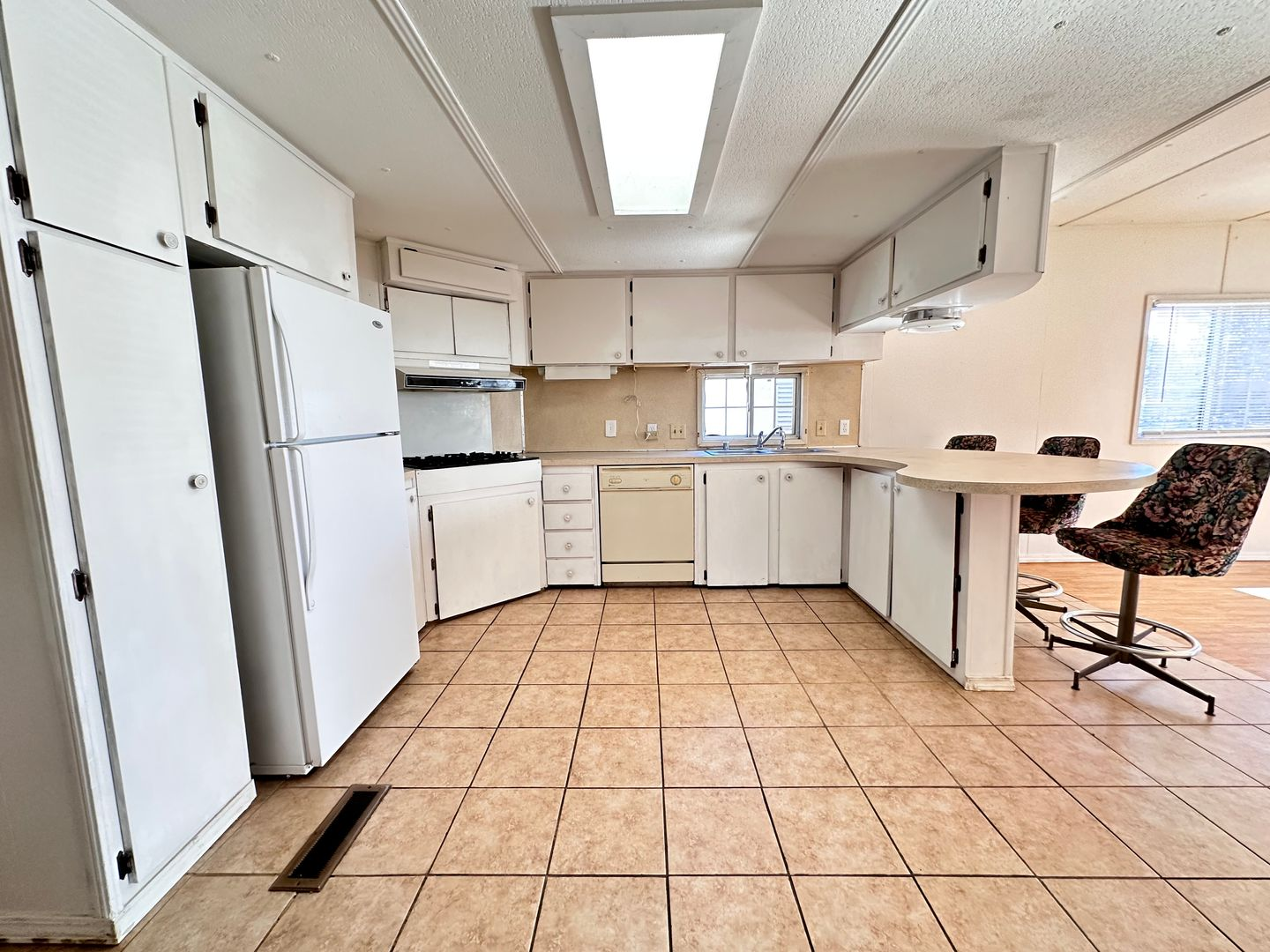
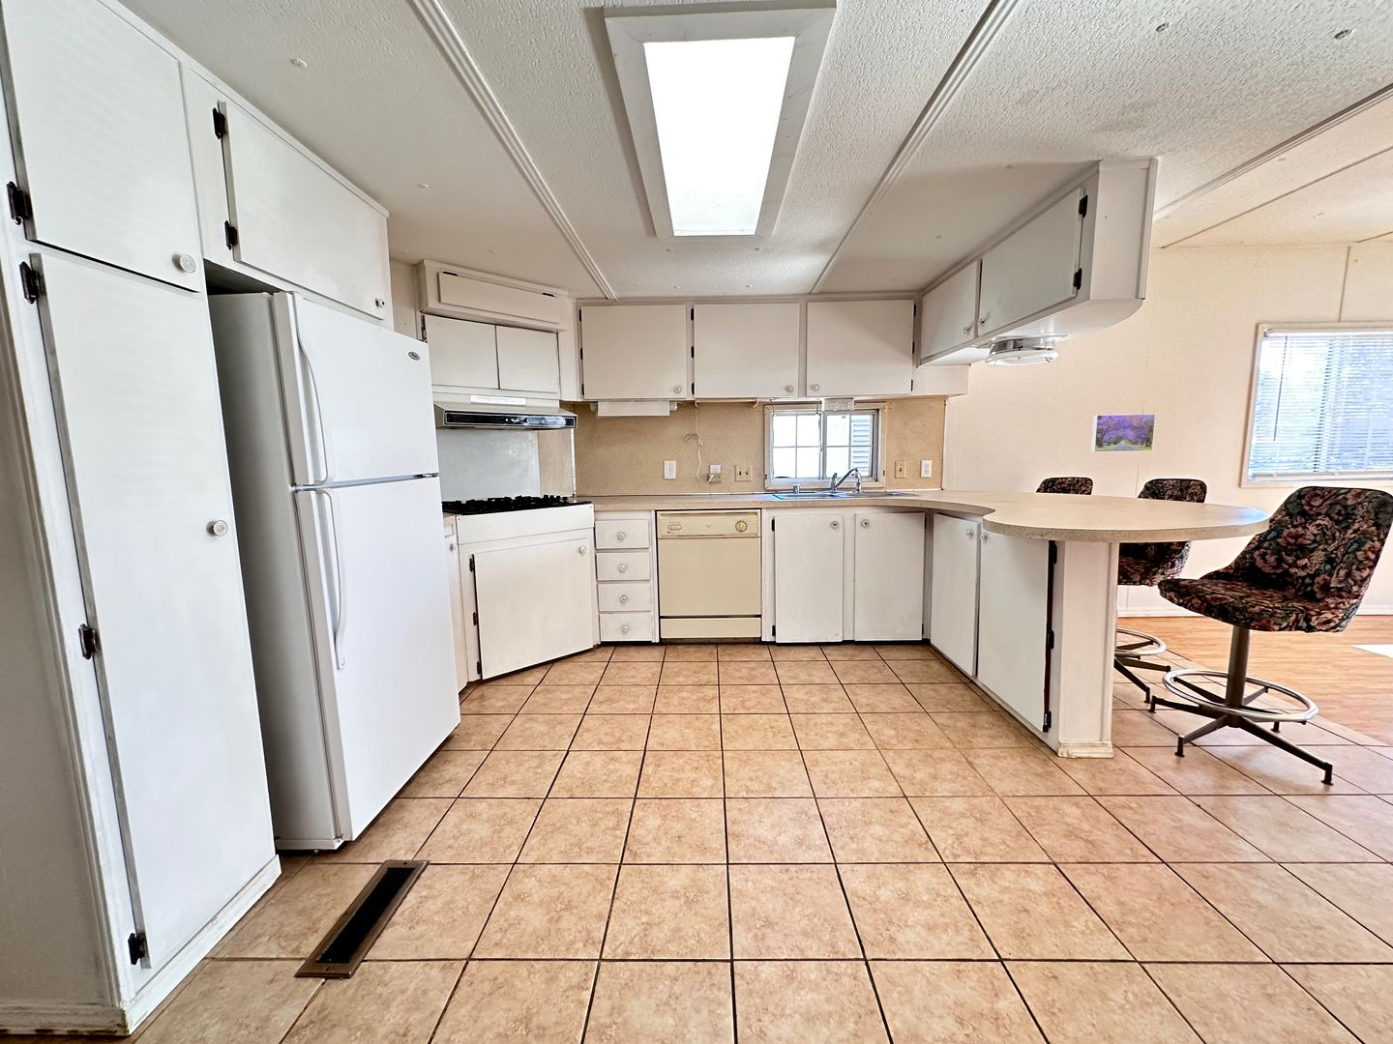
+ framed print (1123, 433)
